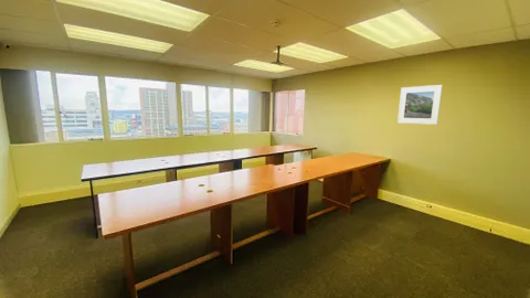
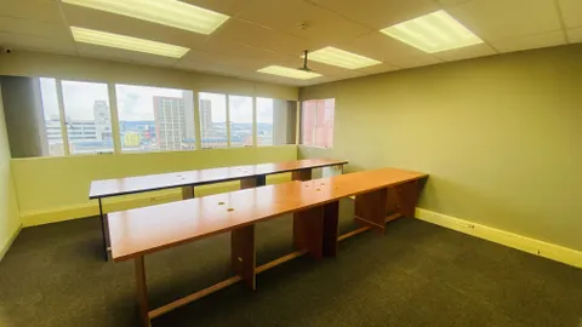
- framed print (418, 105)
